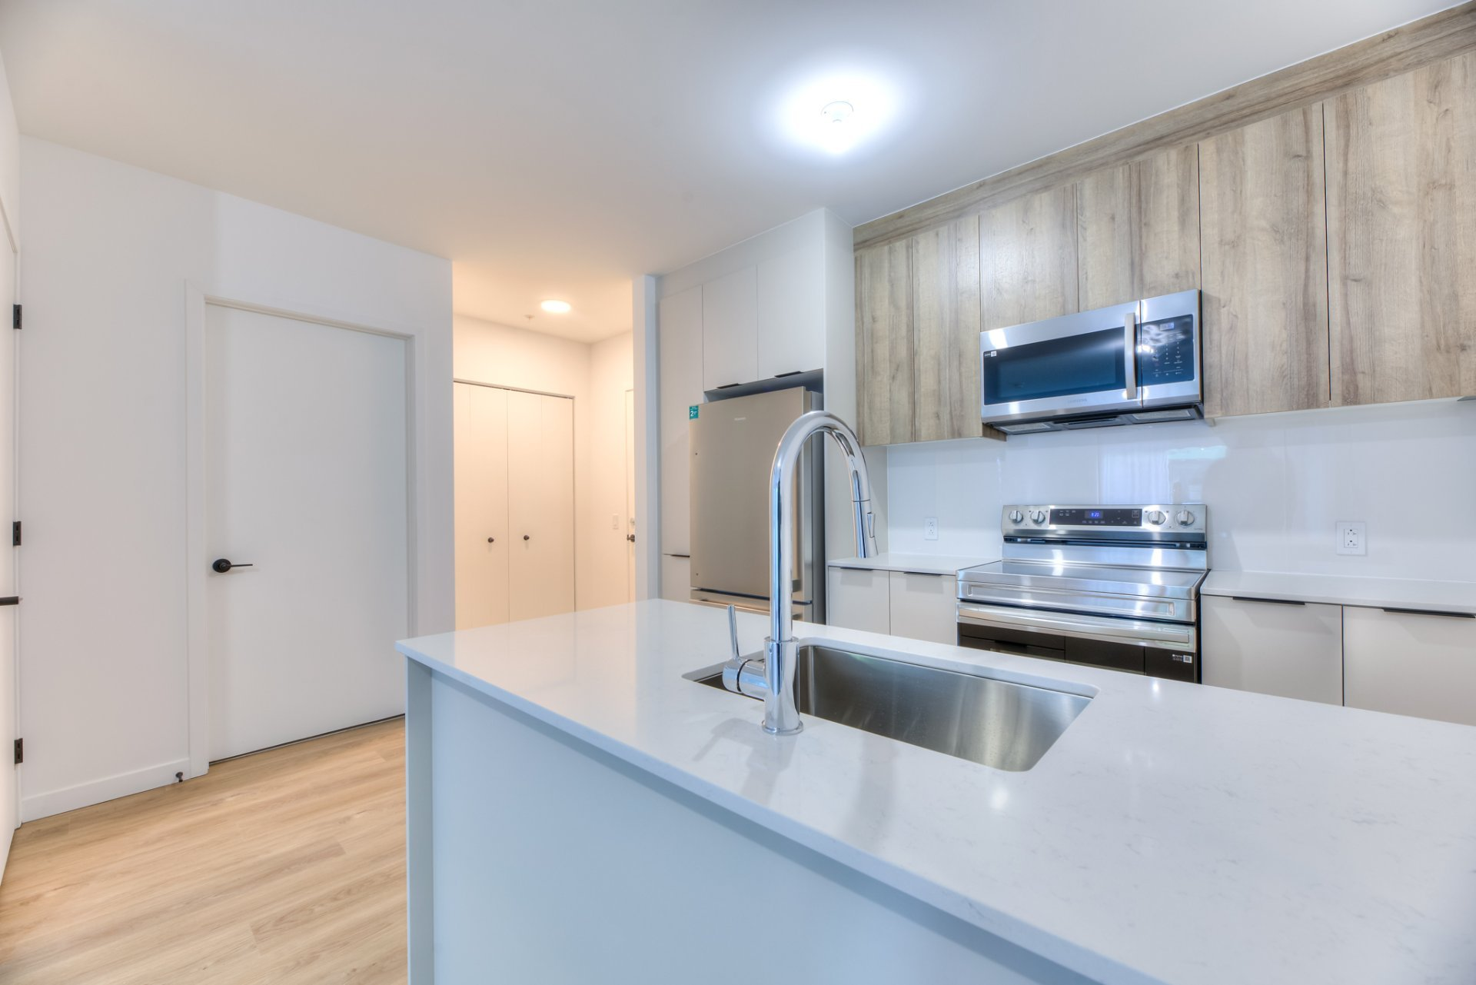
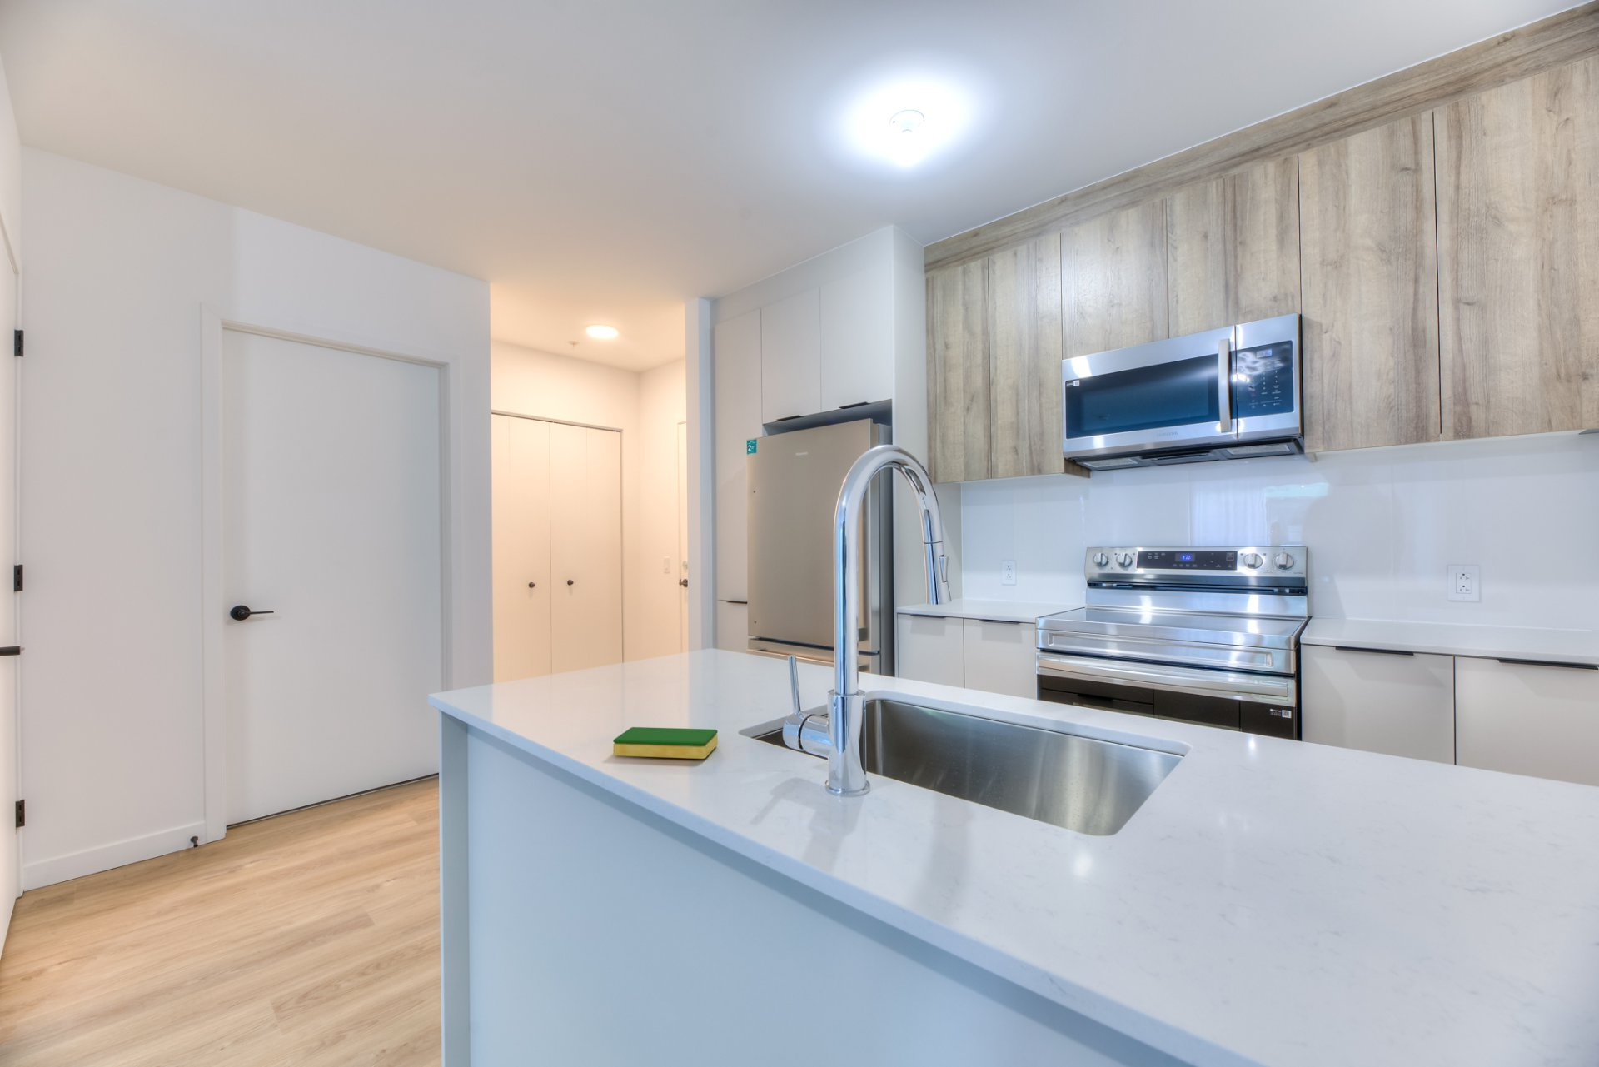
+ dish sponge (667, 742)
